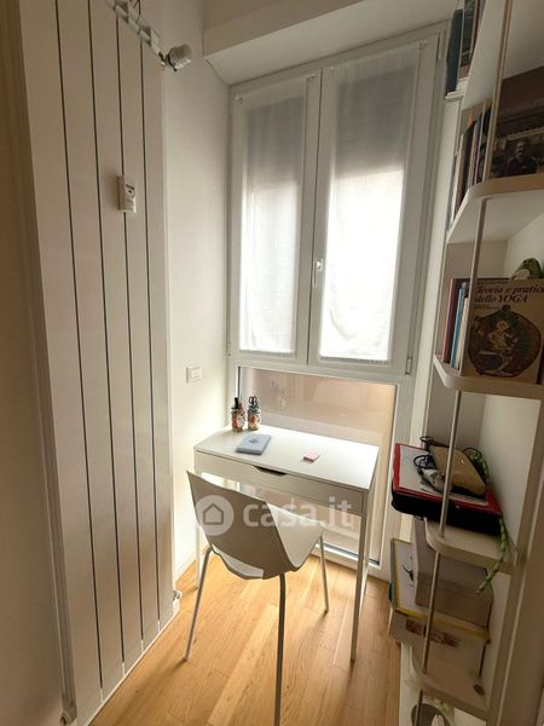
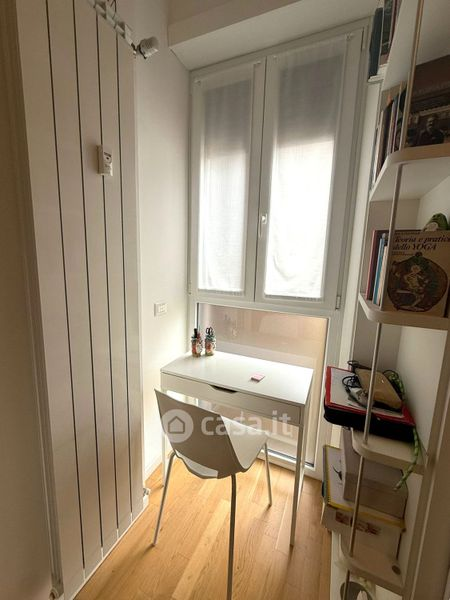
- notepad (254, 442)
